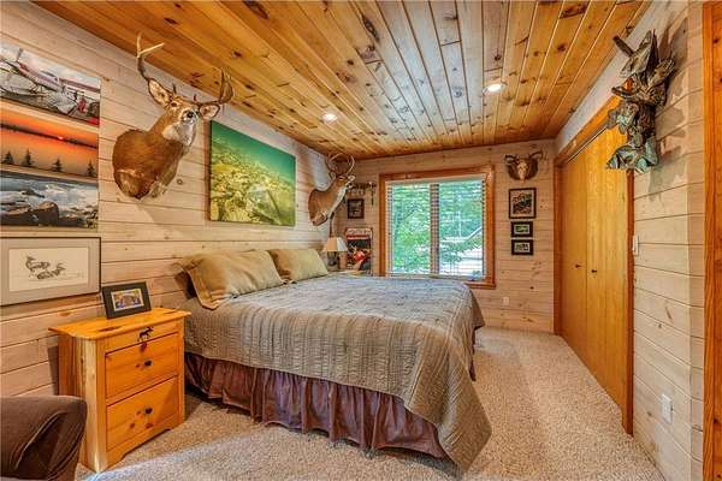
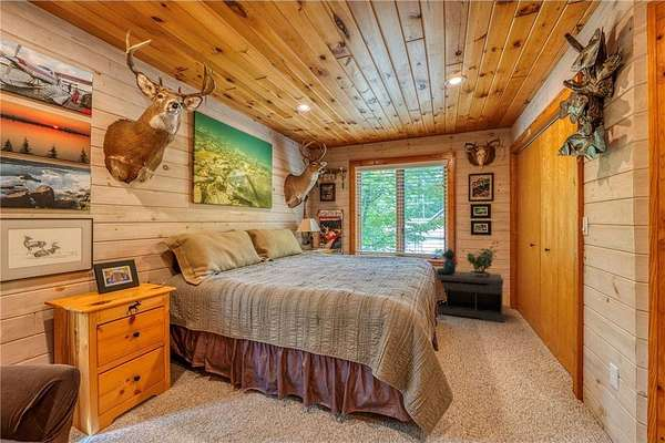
+ stuffed bear (446, 260)
+ bench (461, 292)
+ potted plant (481, 260)
